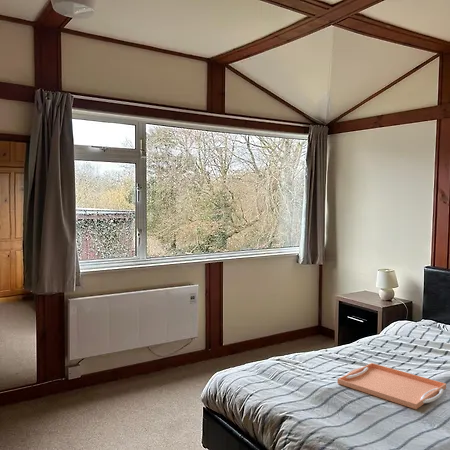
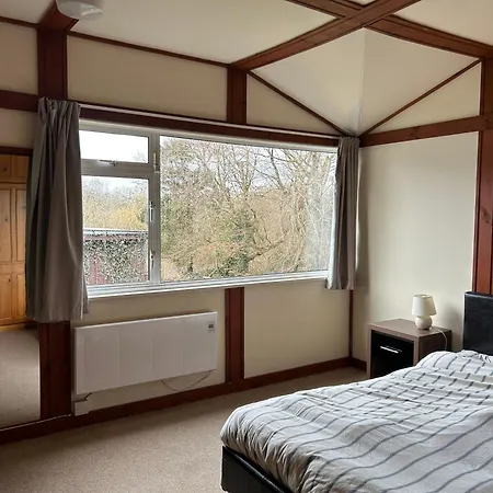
- serving tray (391, 383)
